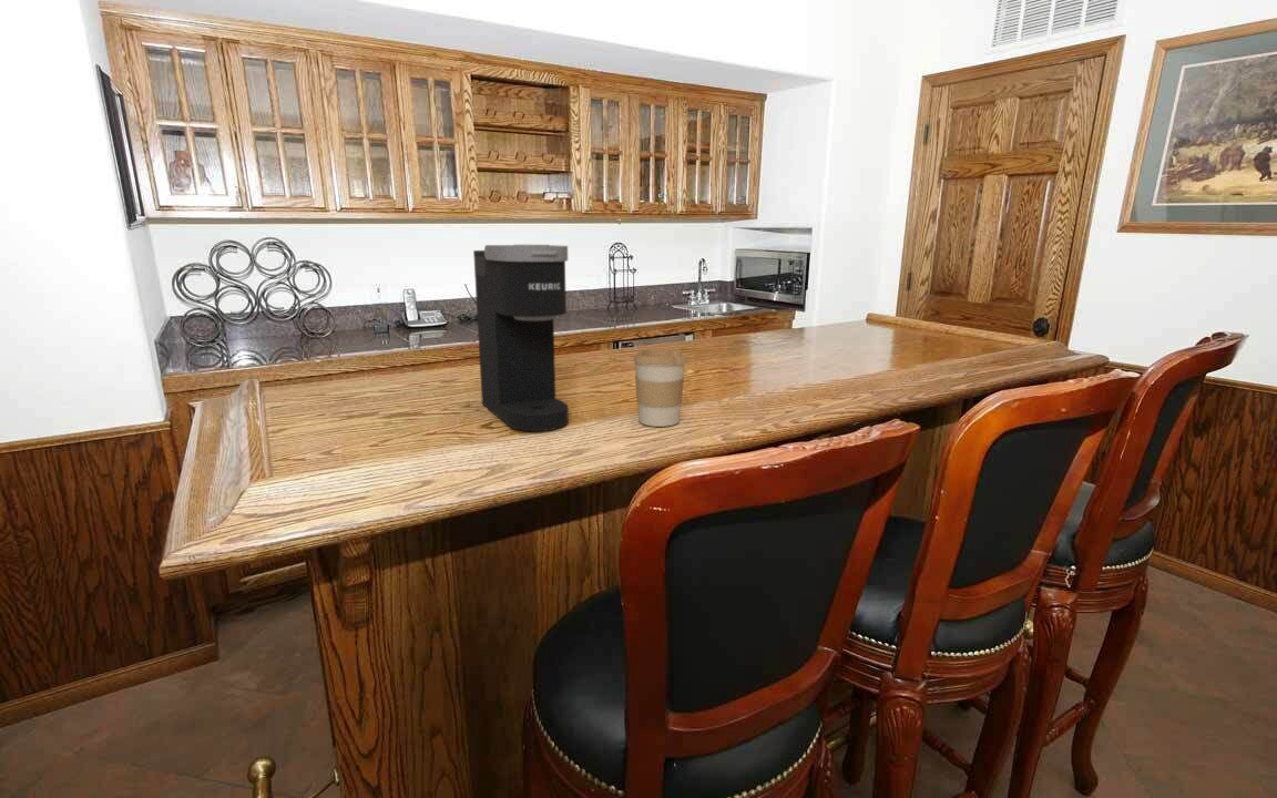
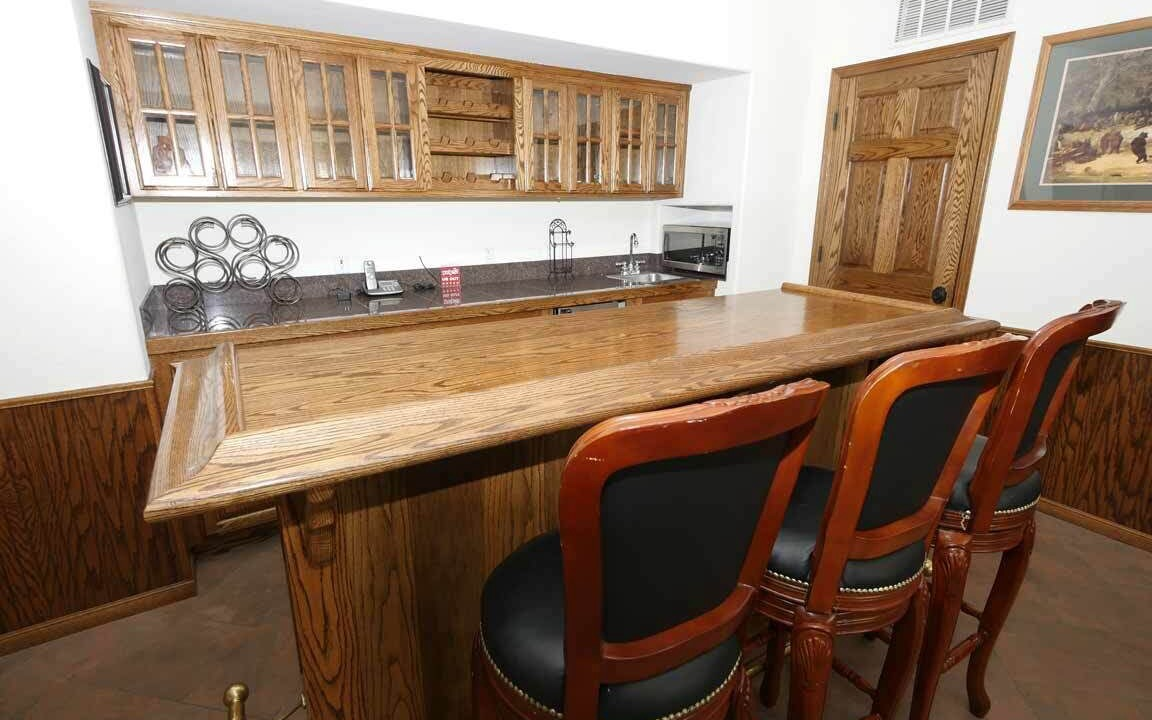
- coffee maker (520, 330)
- coffee cup (660, 385)
